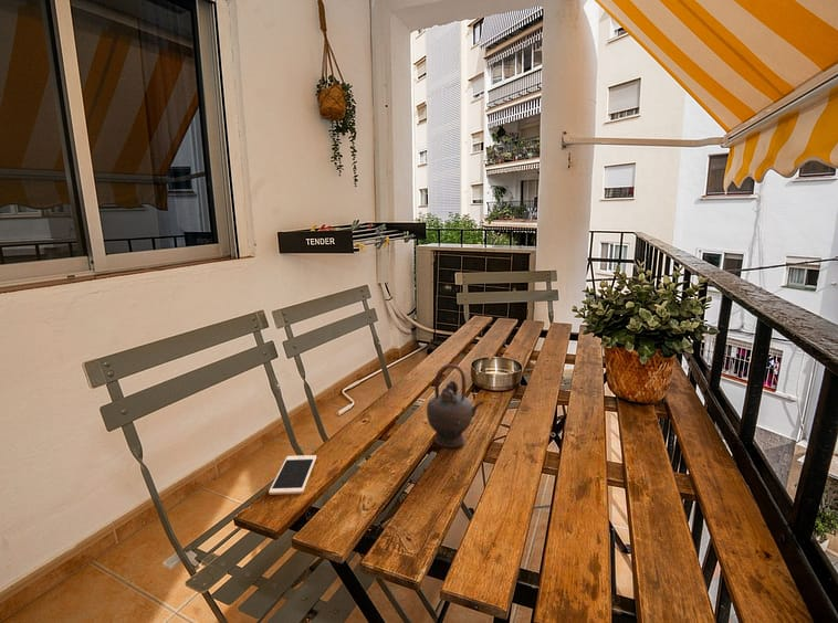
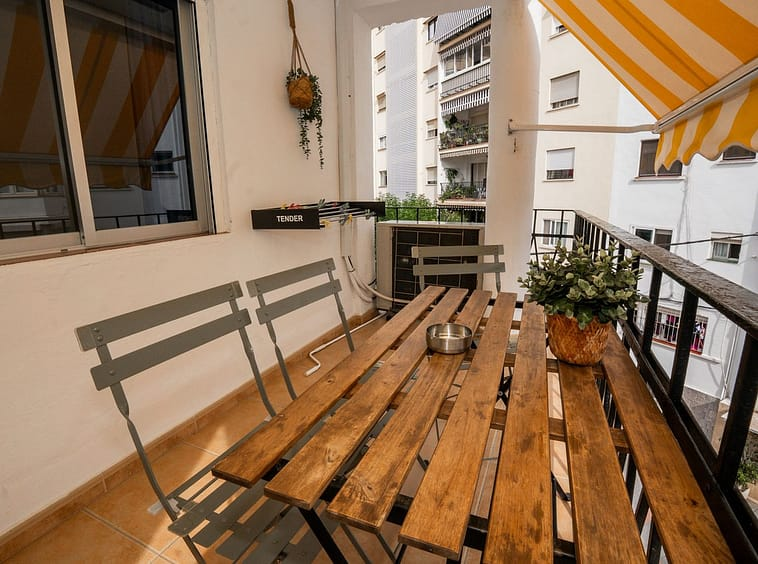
- cell phone (294, 473)
- teapot (454, 404)
